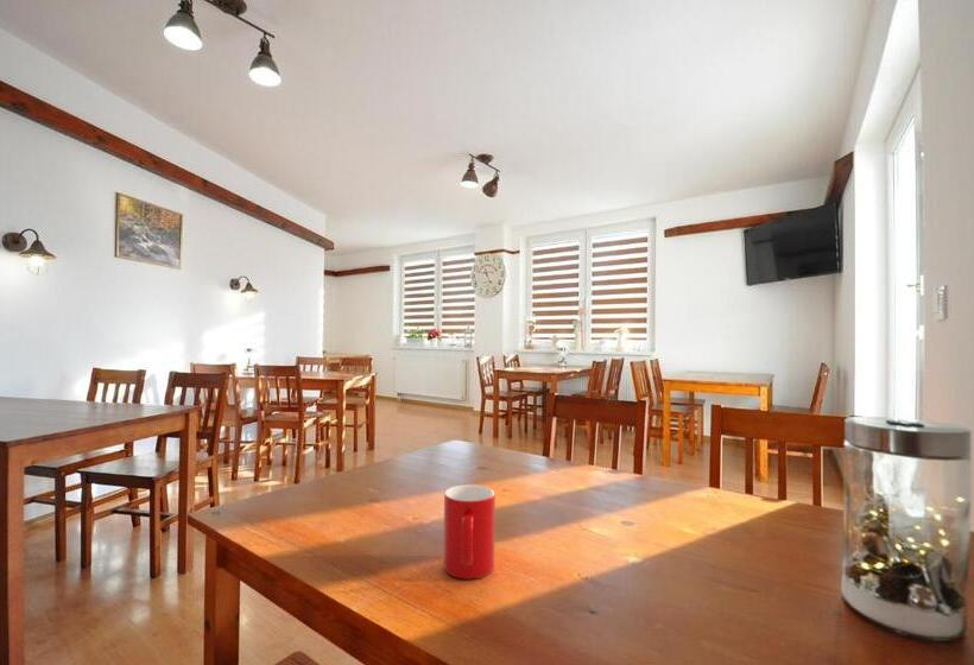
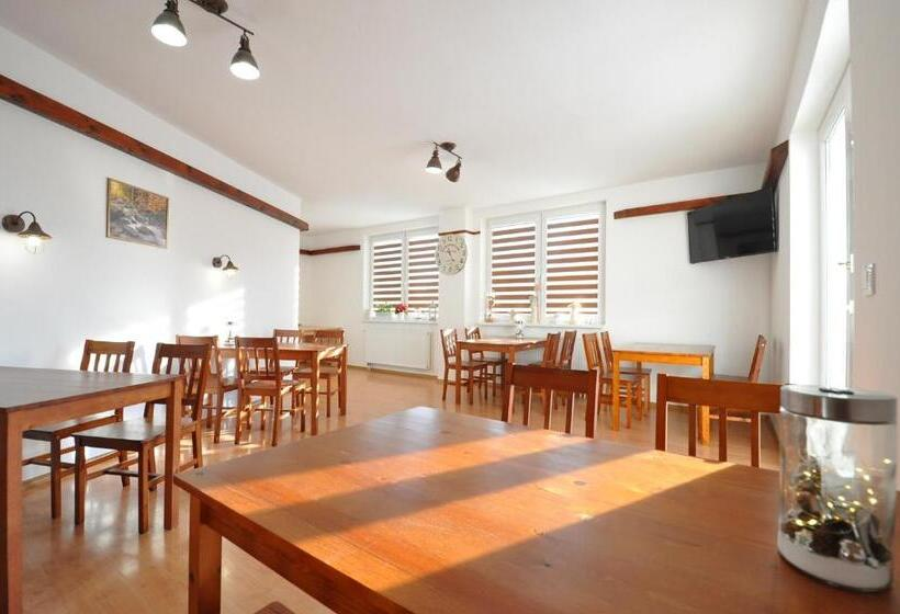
- cup (464, 533)
